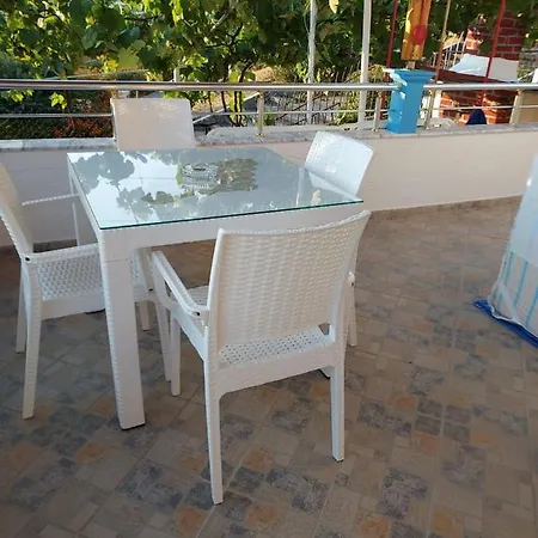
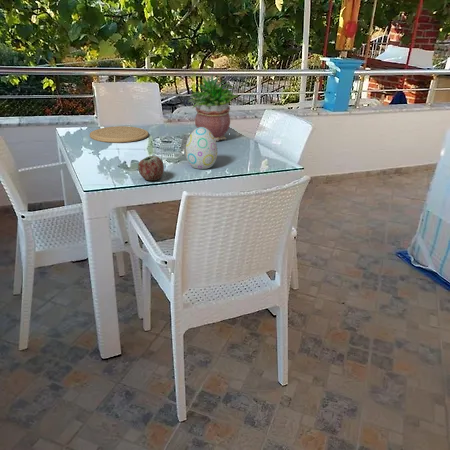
+ decorative egg (201, 147)
+ apple (150, 168)
+ potted plant (213, 107)
+ plate (119, 133)
